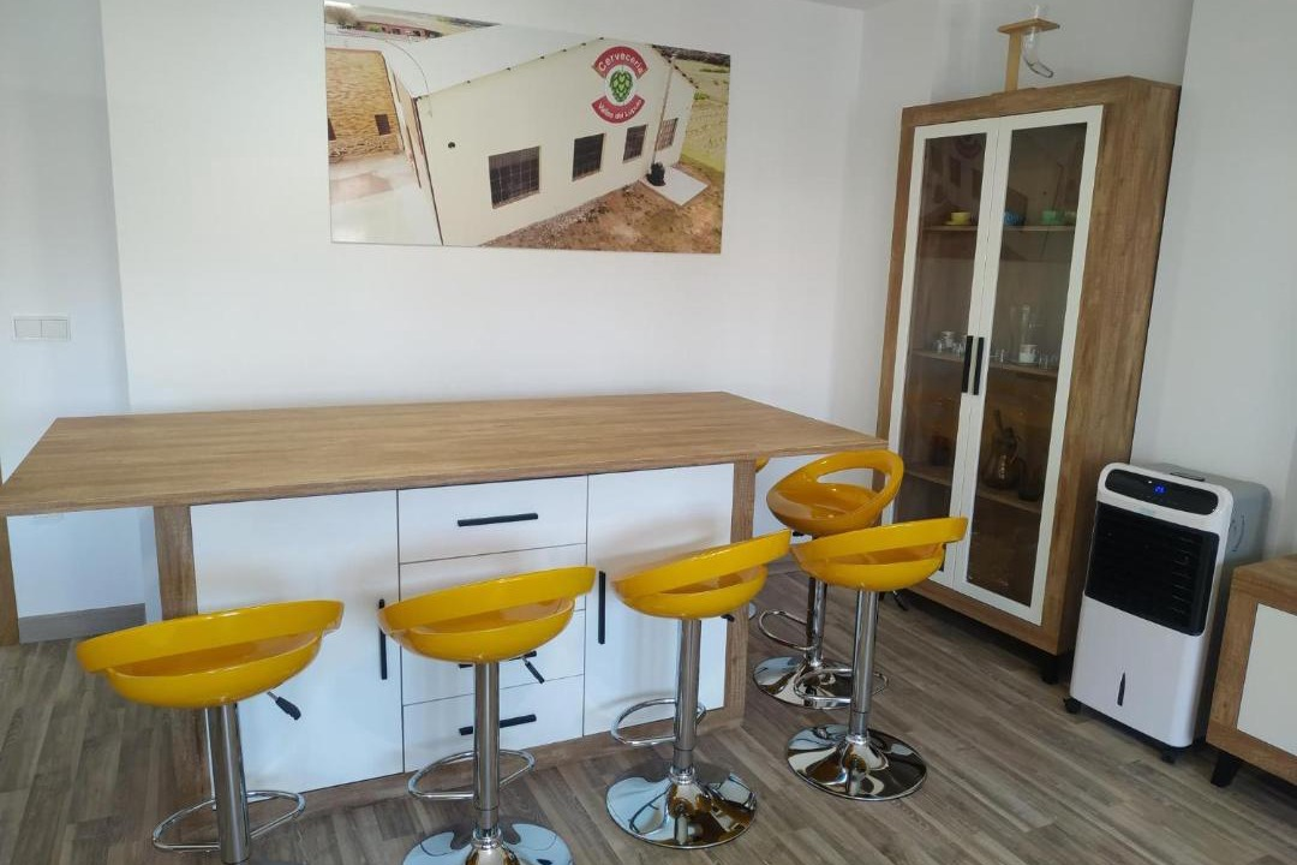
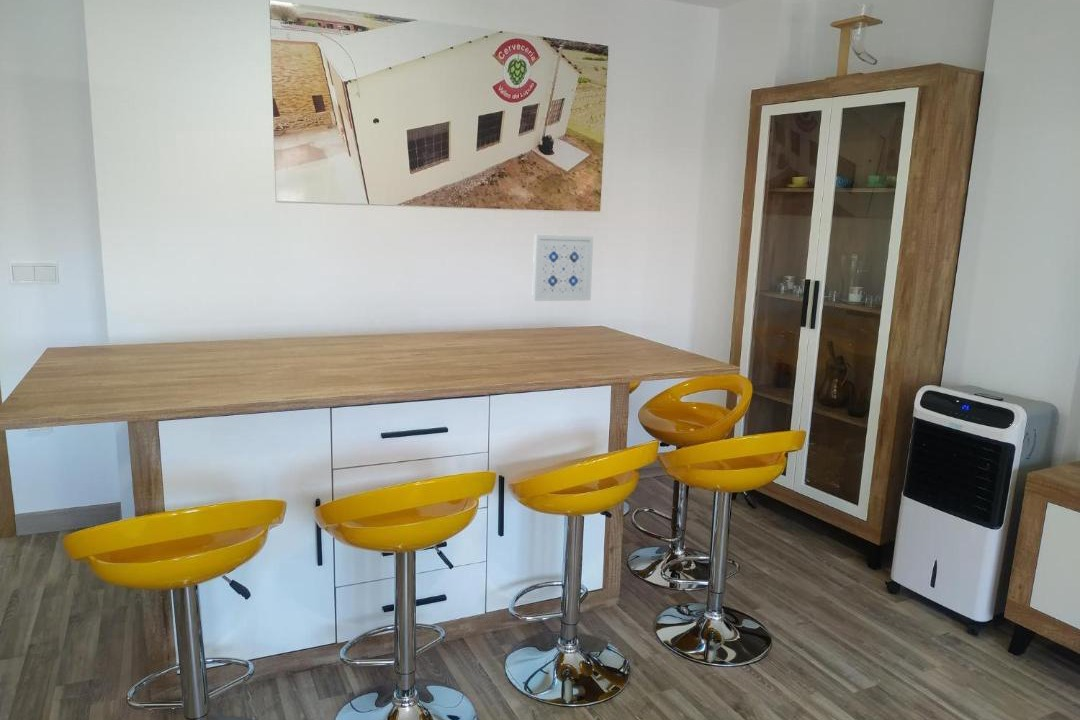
+ wall art (563, 268)
